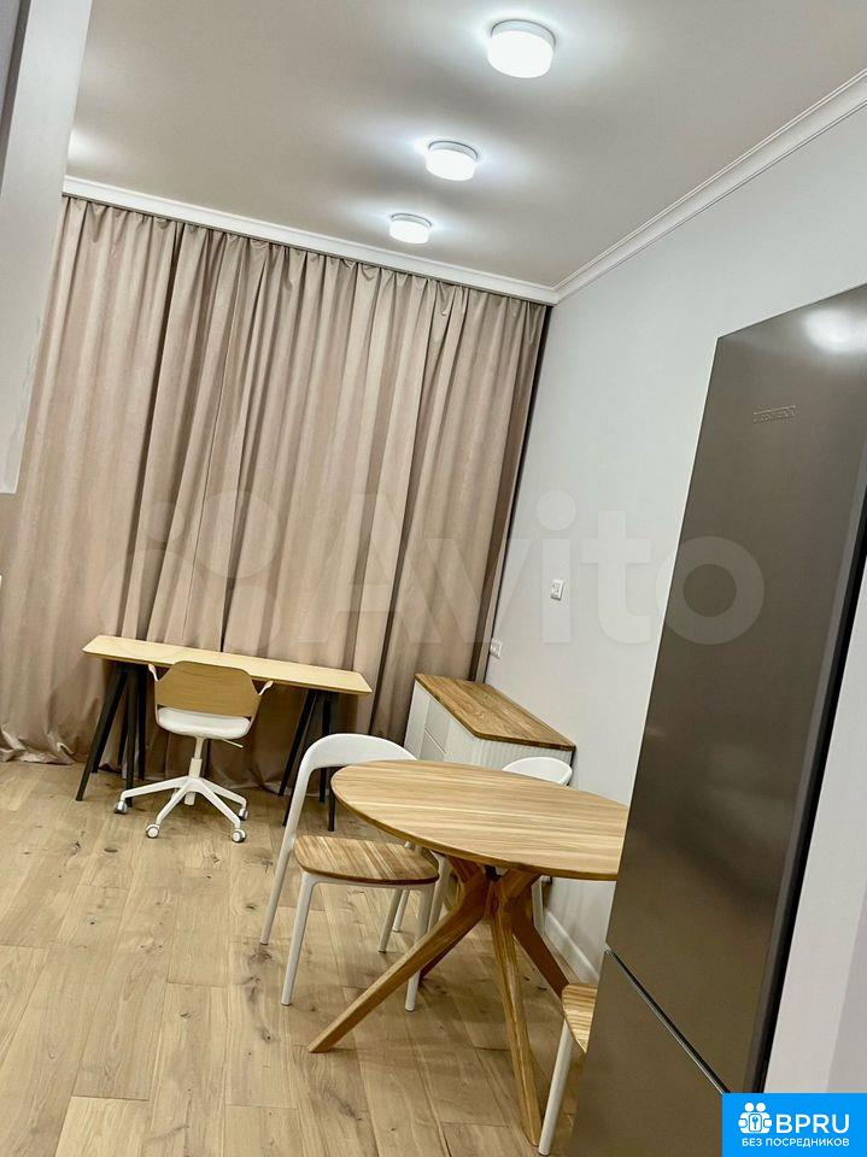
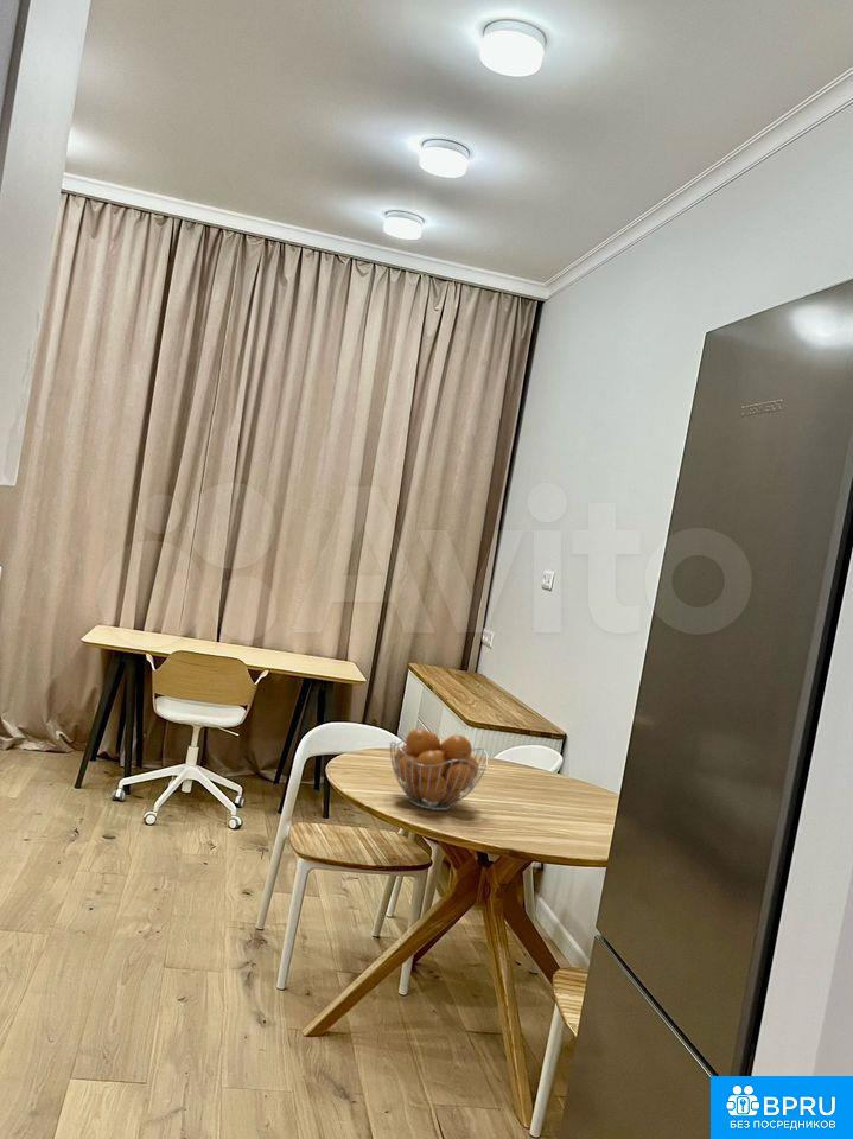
+ fruit basket (435, 768)
